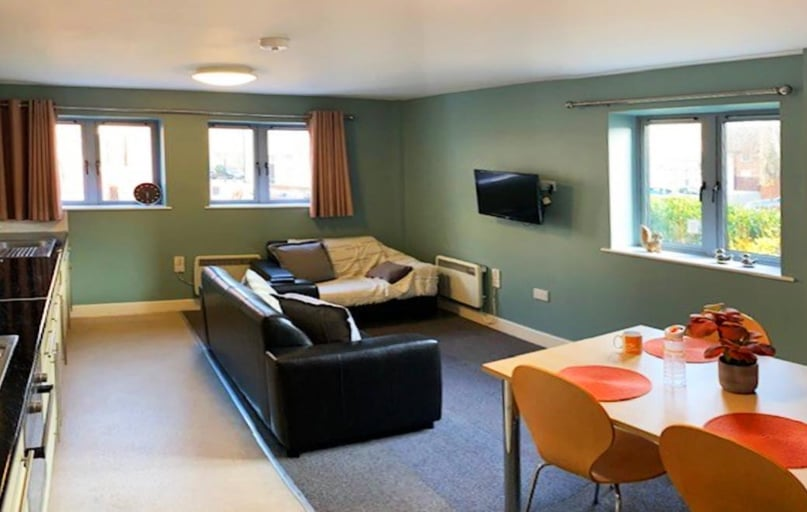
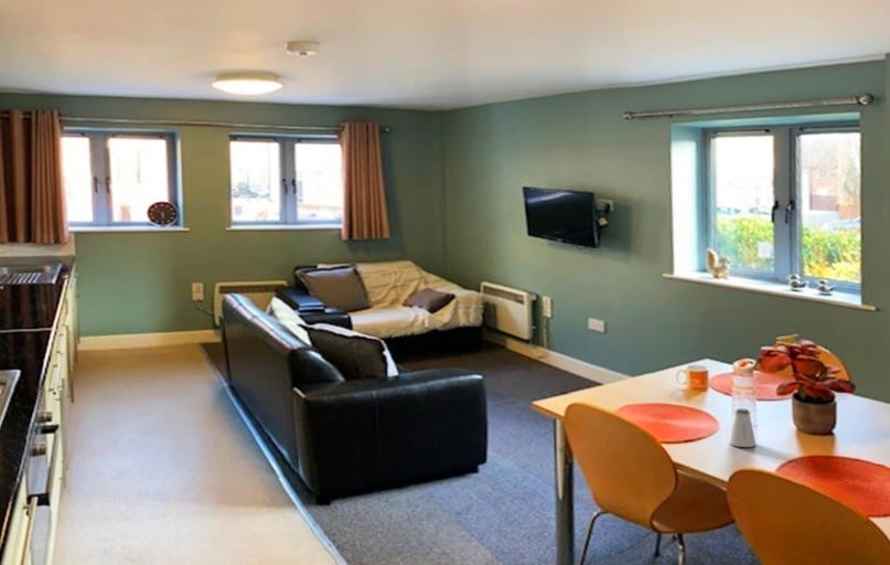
+ saltshaker (742, 426)
